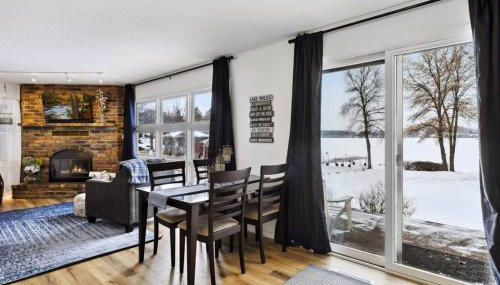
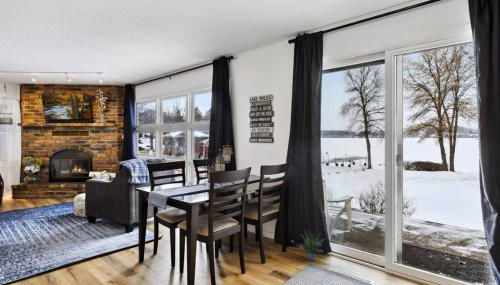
+ potted plant (312, 243)
